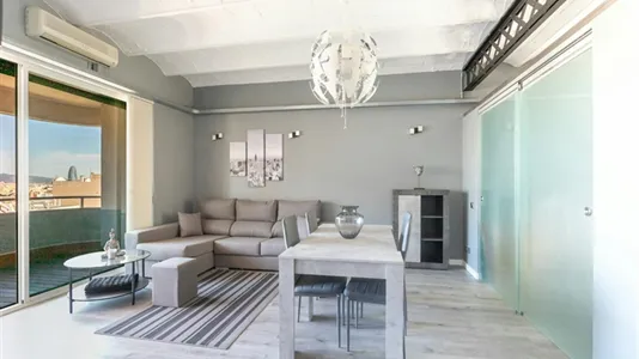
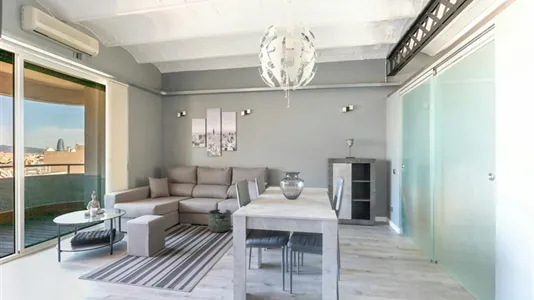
+ basket (219, 220)
